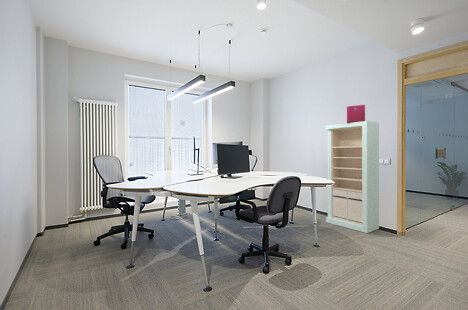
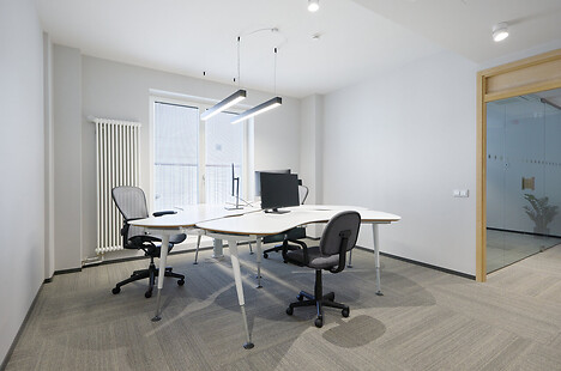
- storage cabinet (351, 174)
- storage bin (355, 115)
